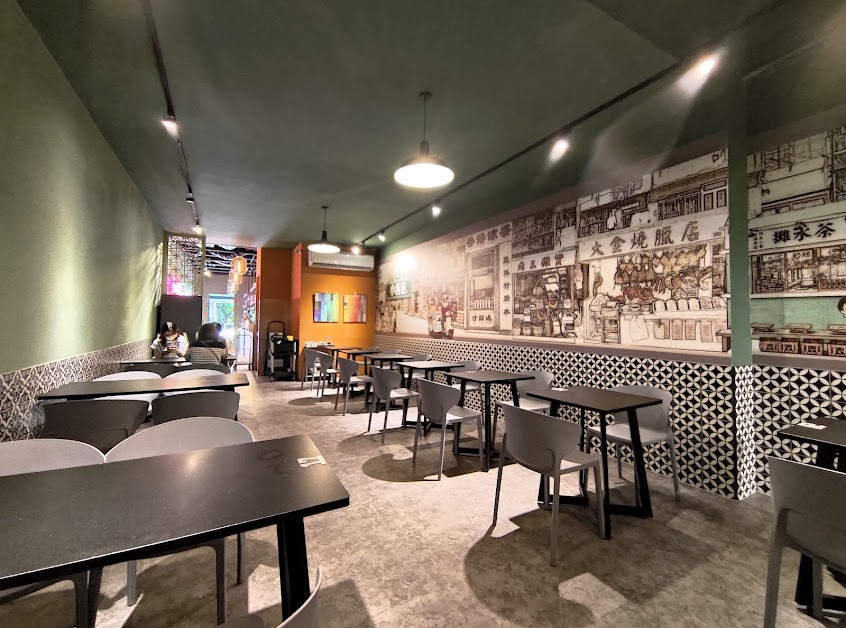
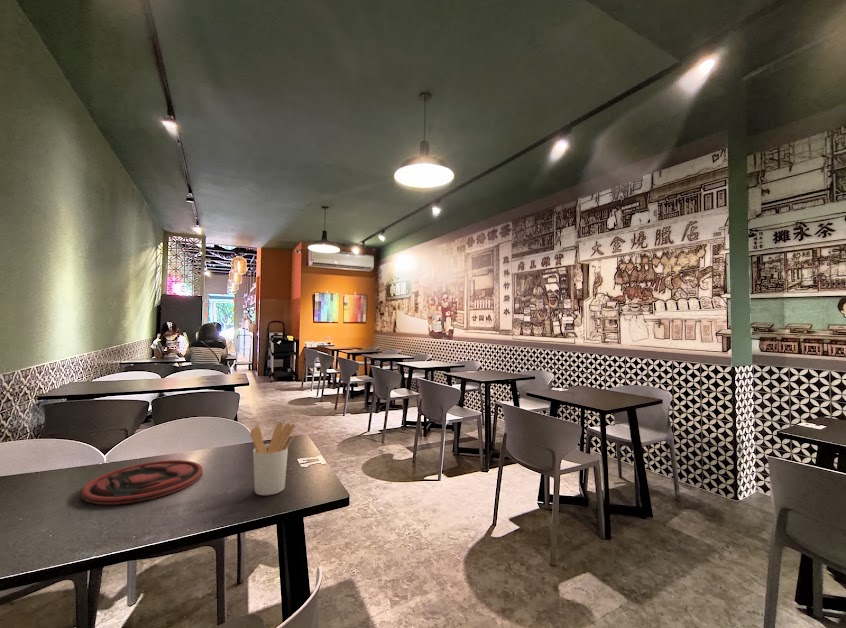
+ plate (146, 478)
+ utensil holder (275, 455)
